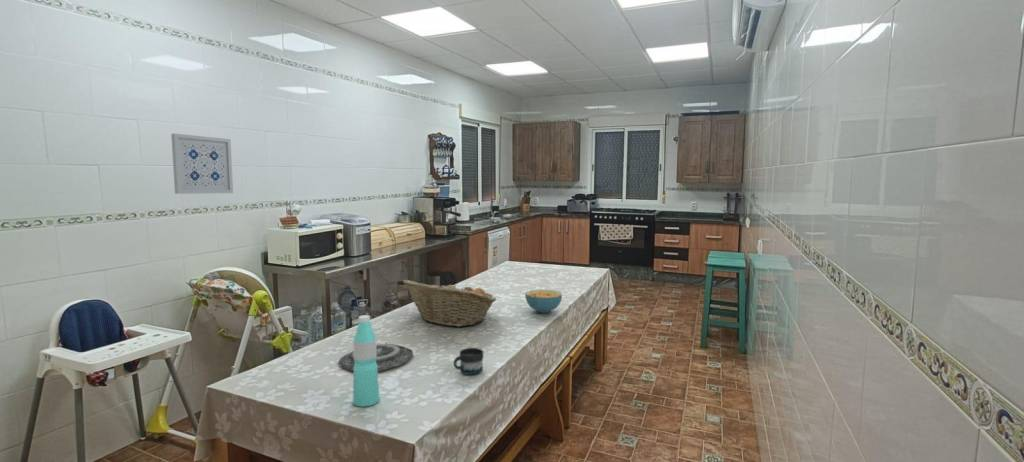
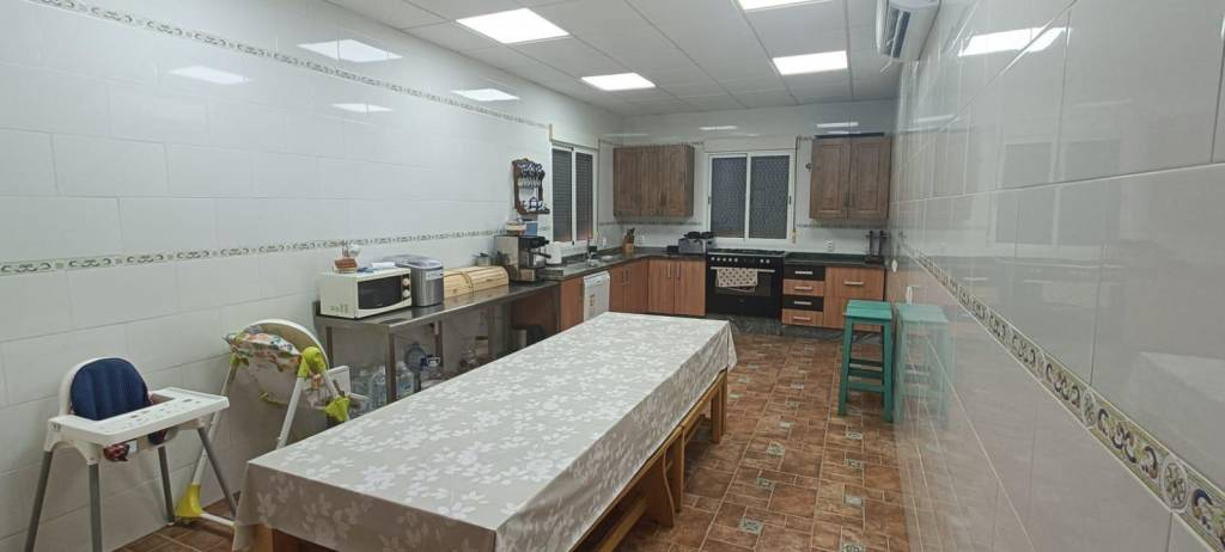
- wall art (204, 165)
- plate (376, 354)
- mug (470, 362)
- cereal bowl (543, 302)
- fruit basket (449, 298)
- water bottle (365, 359)
